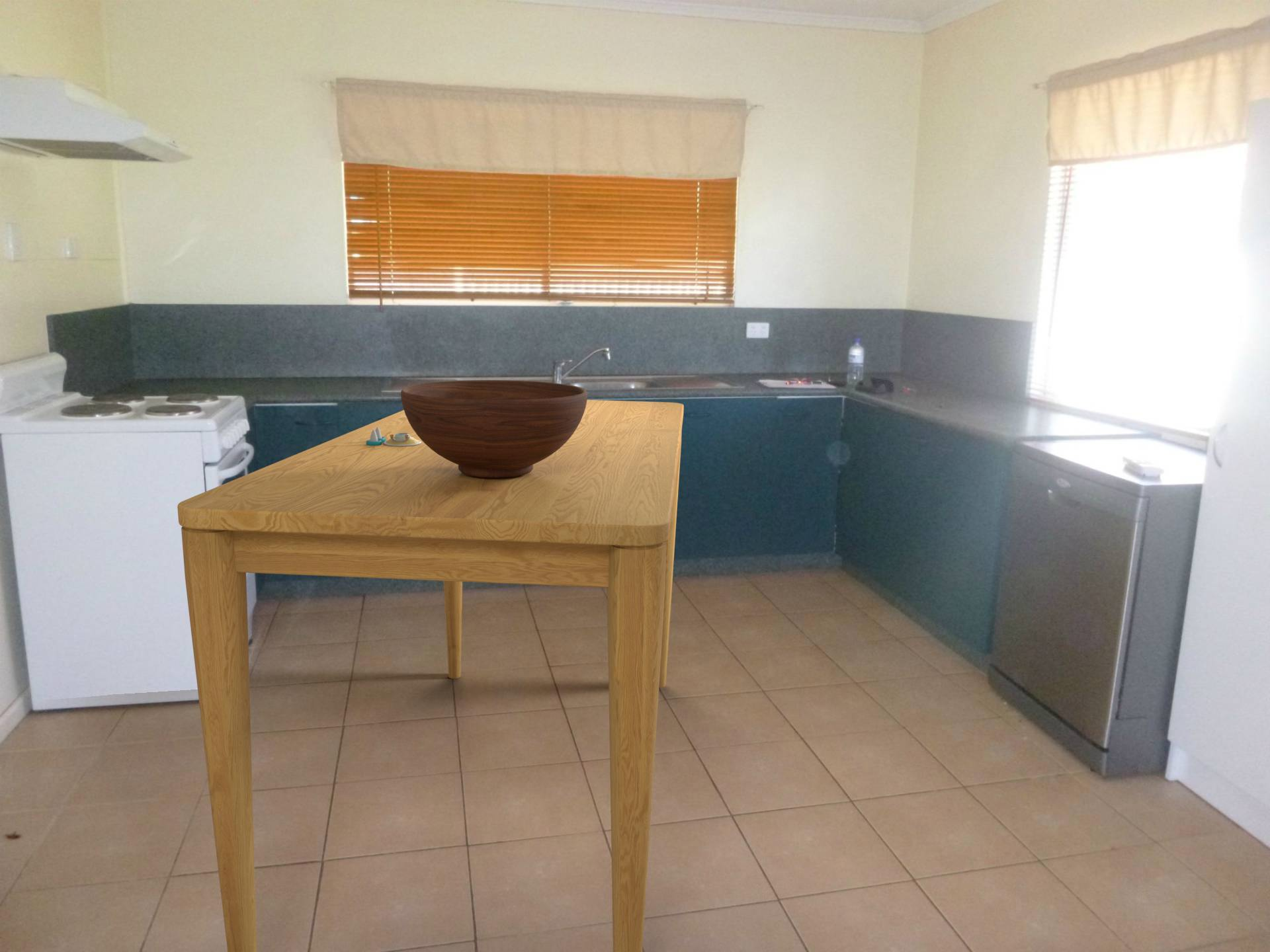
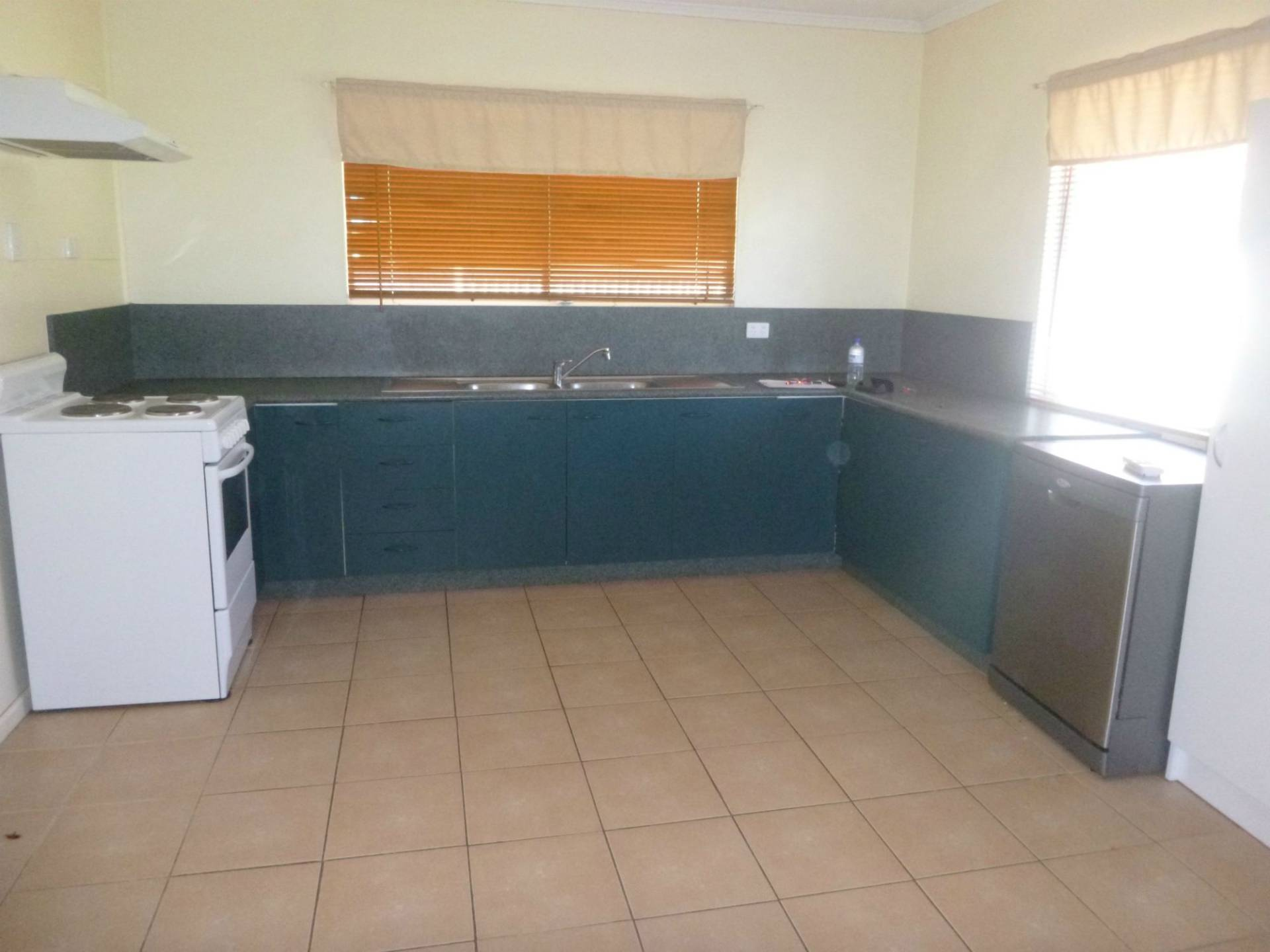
- salt and pepper shaker set (395, 435)
- fruit bowl (495, 430)
- dining table (513, 583)
